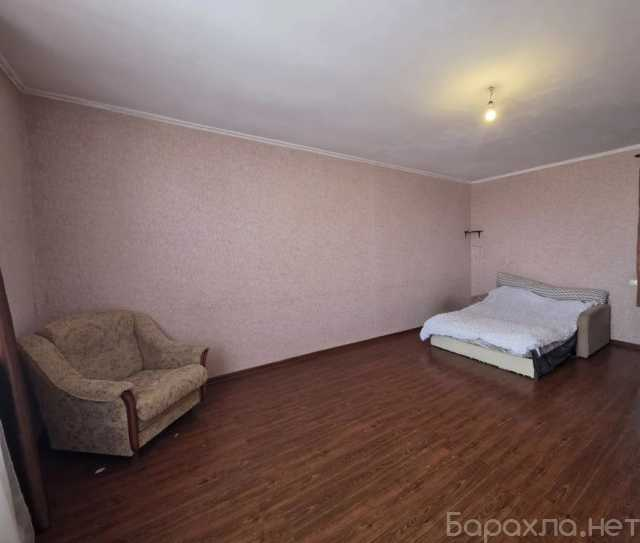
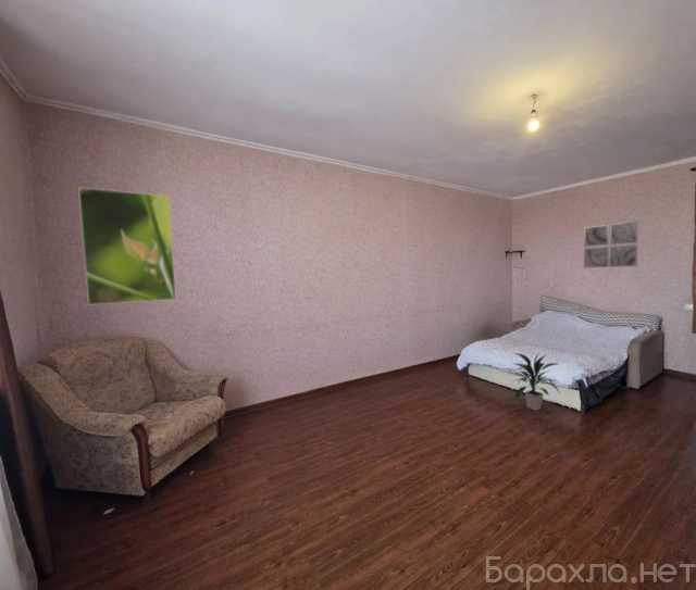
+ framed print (130, 247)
+ indoor plant (532, 379)
+ wall art (608, 244)
